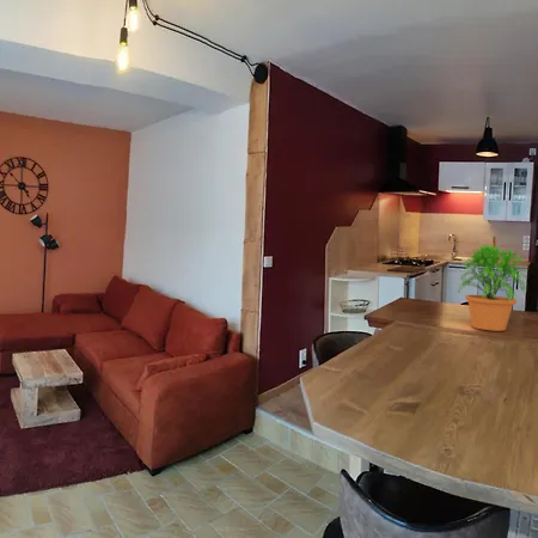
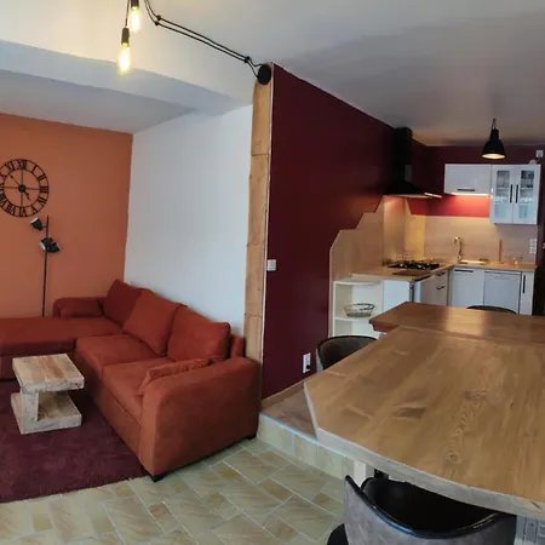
- potted plant (493, 285)
